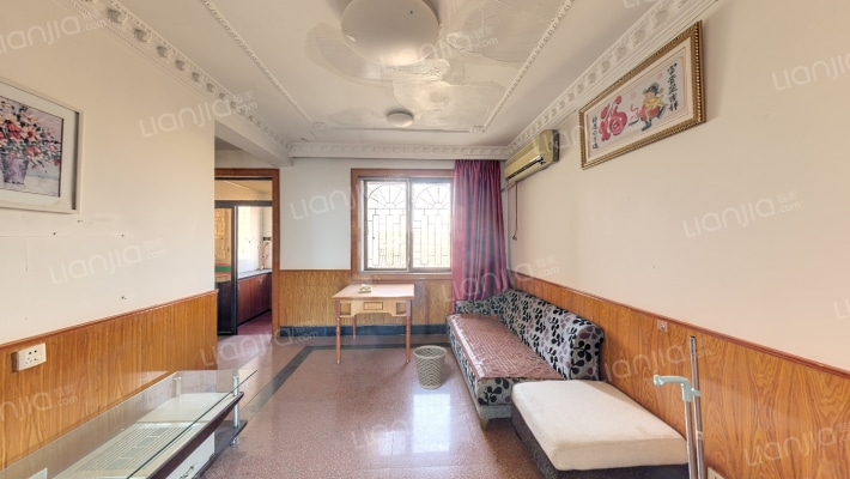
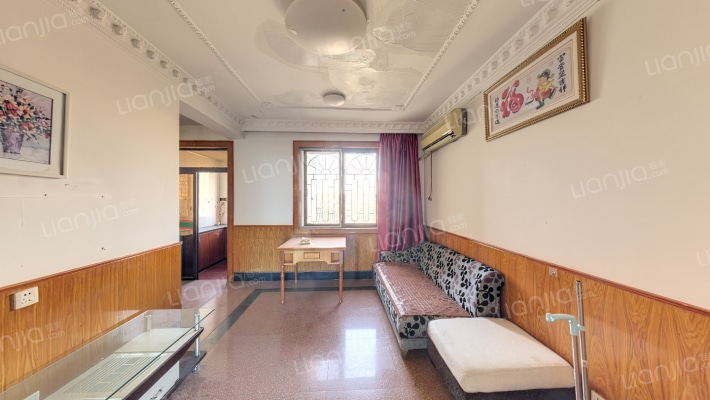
- wastebasket (430, 366)
